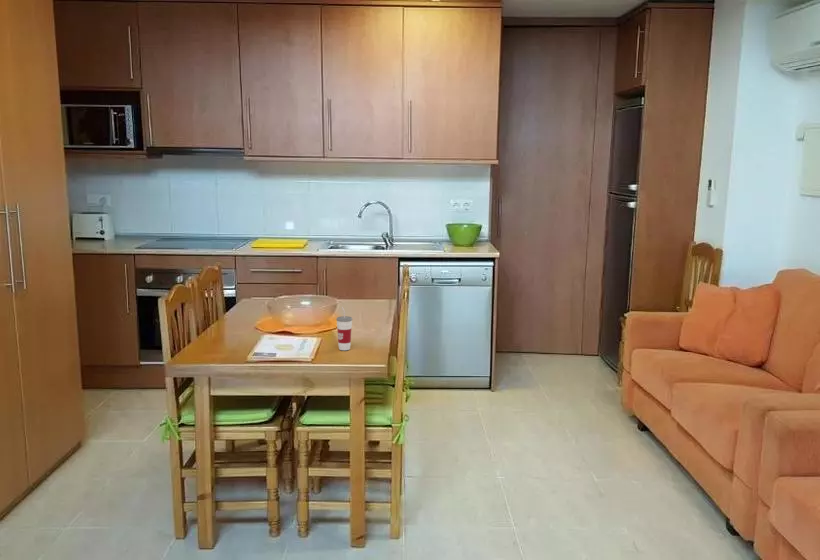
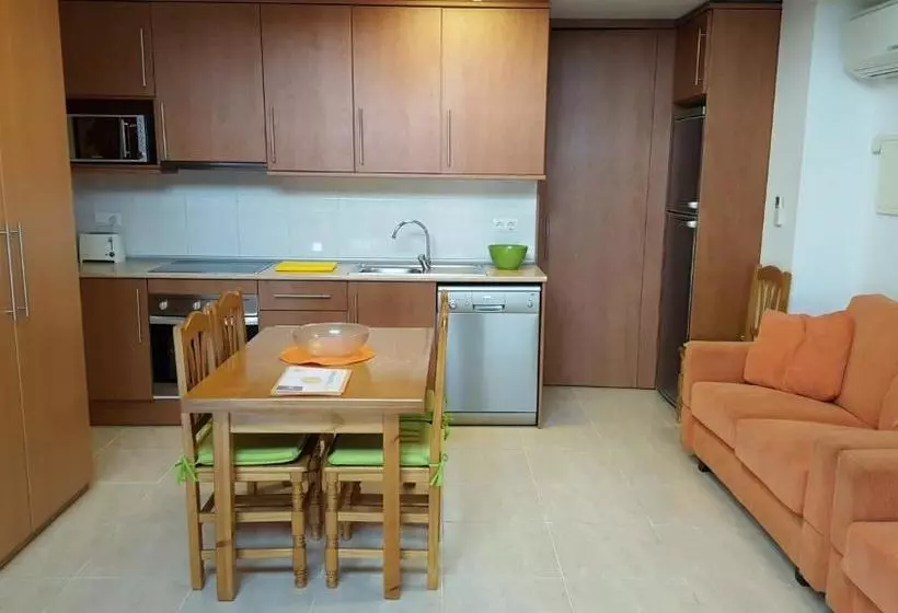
- cup (344, 328)
